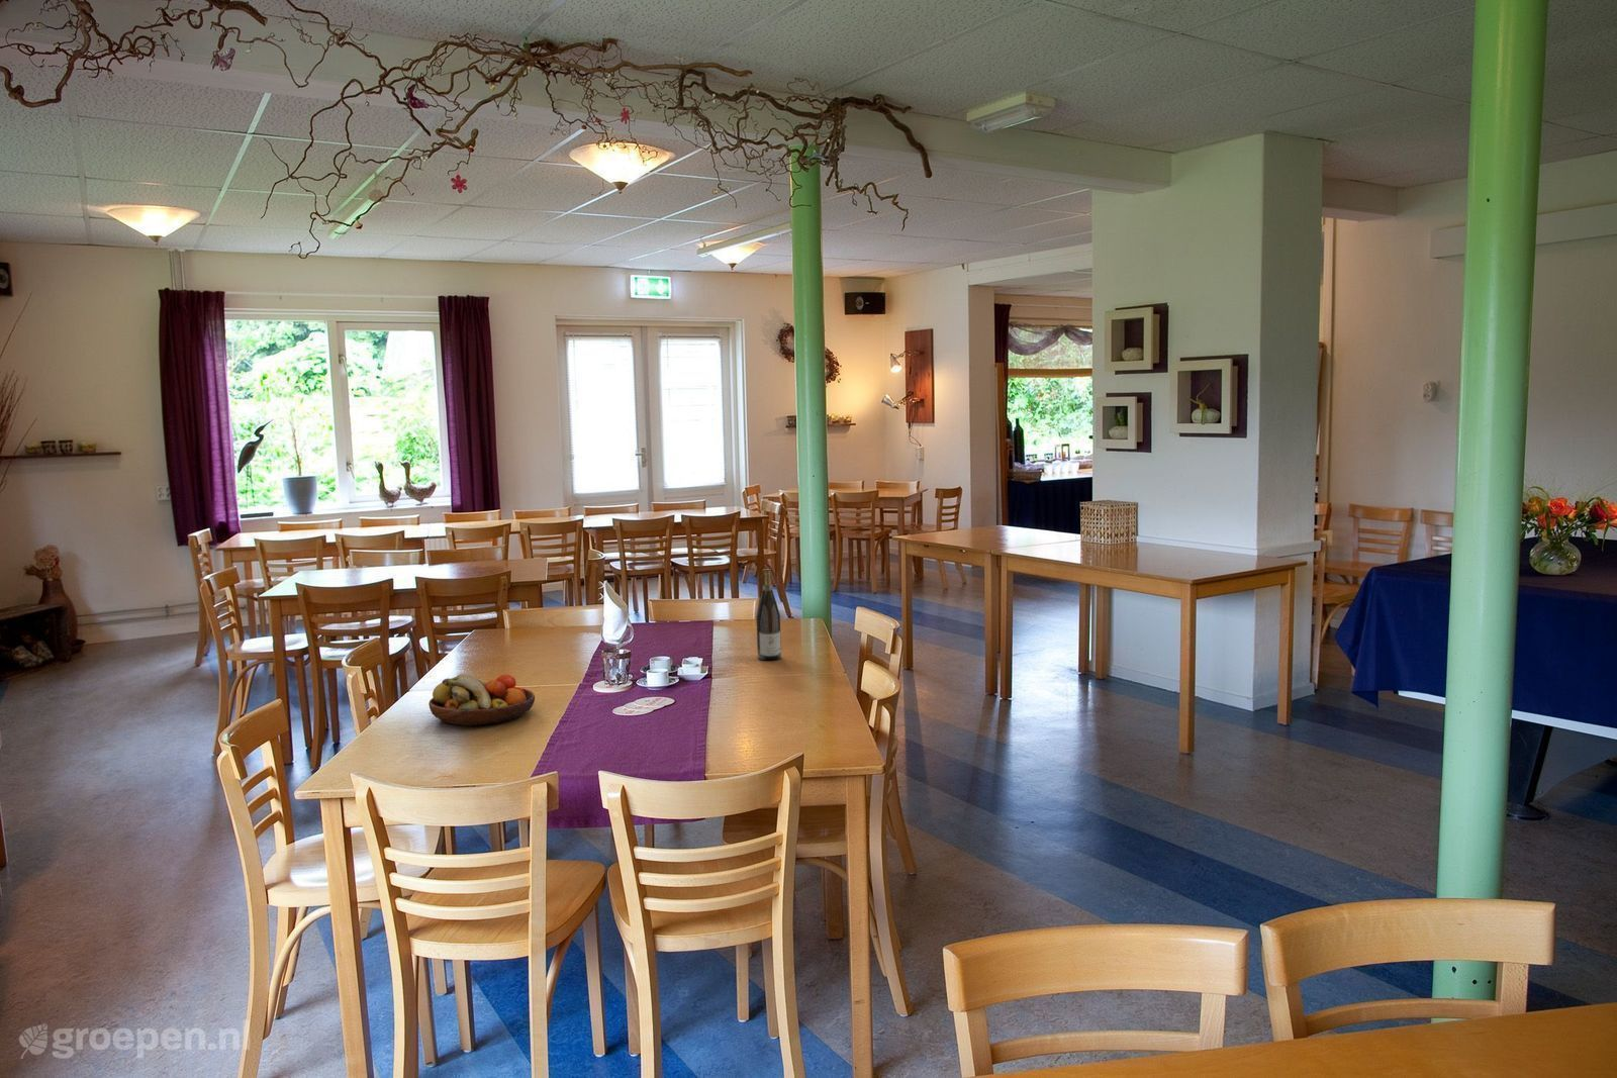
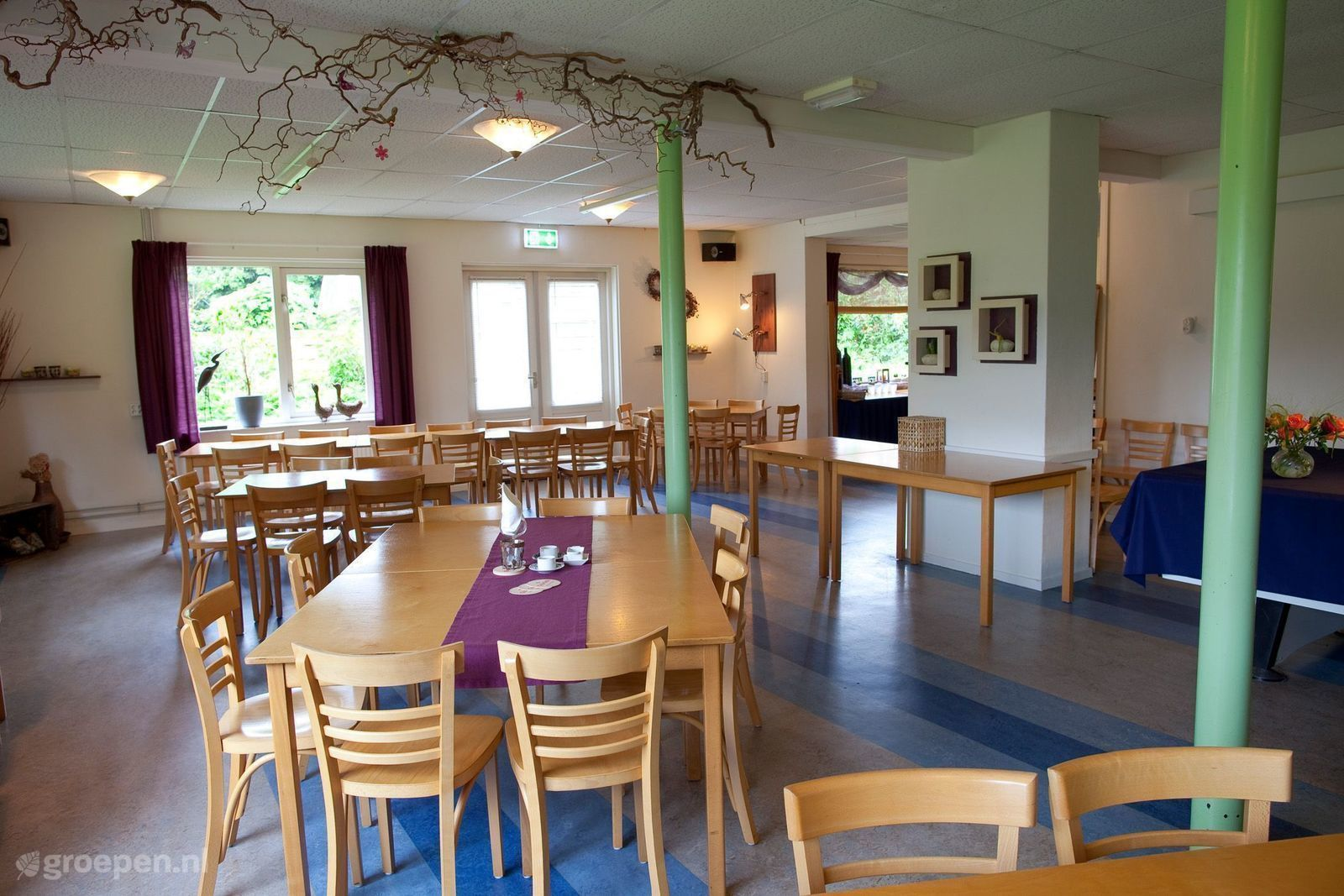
- wine bottle (768, 614)
- fruit bowl (482, 694)
